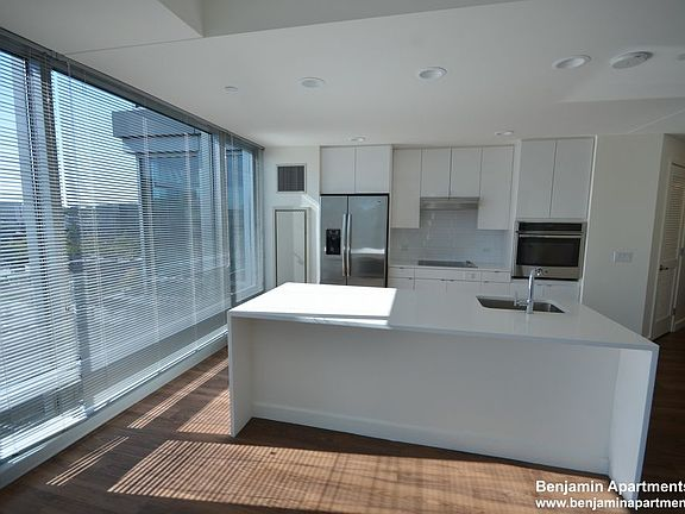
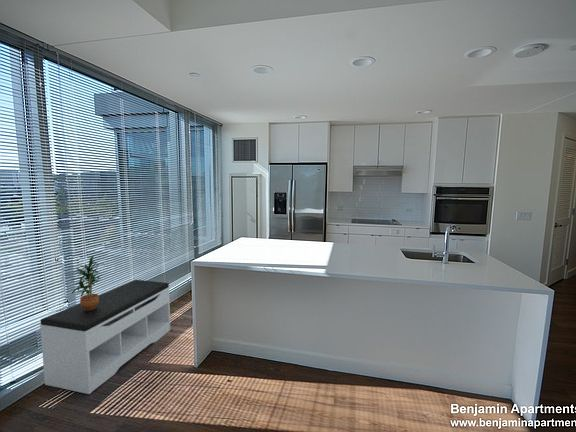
+ bench (116, 325)
+ potted plant (88, 284)
